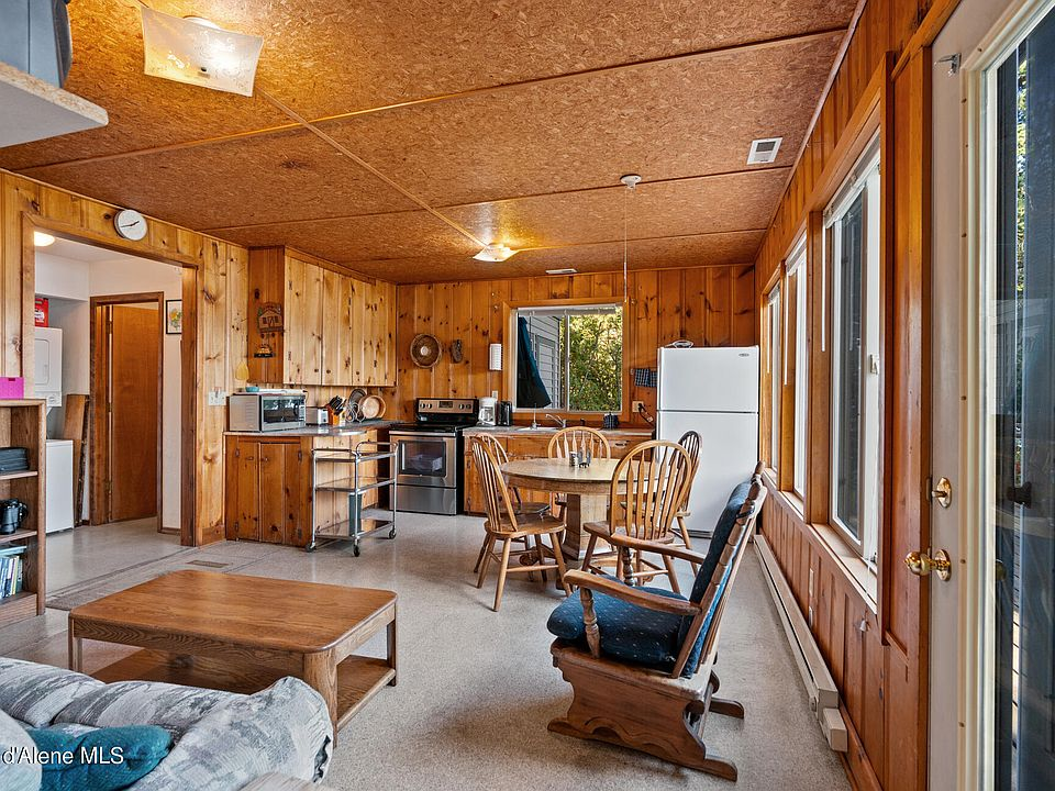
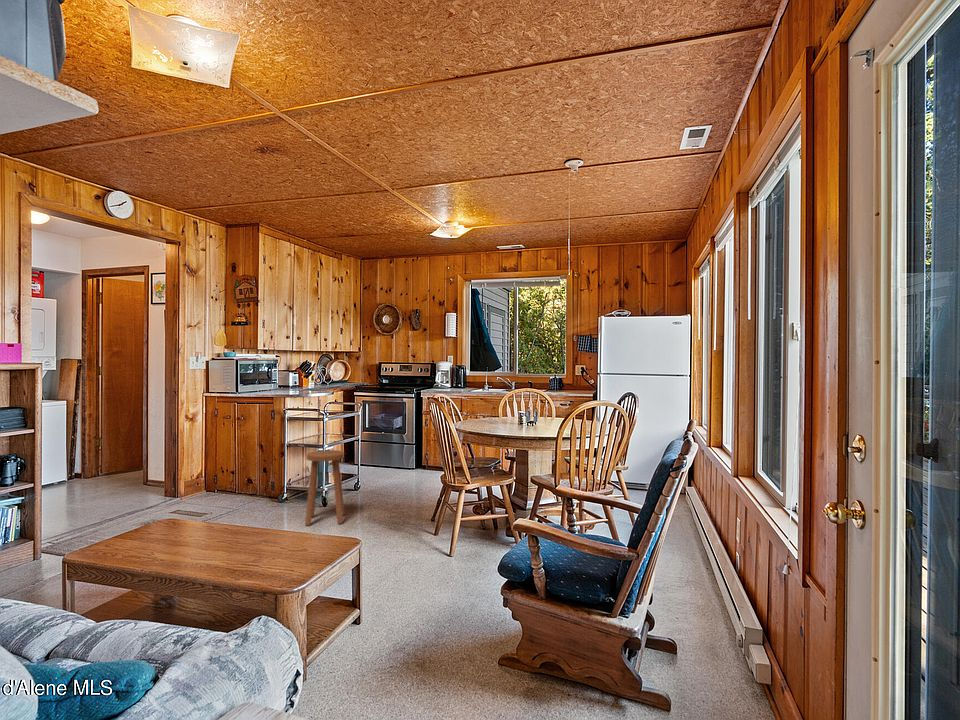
+ stool (316, 486)
